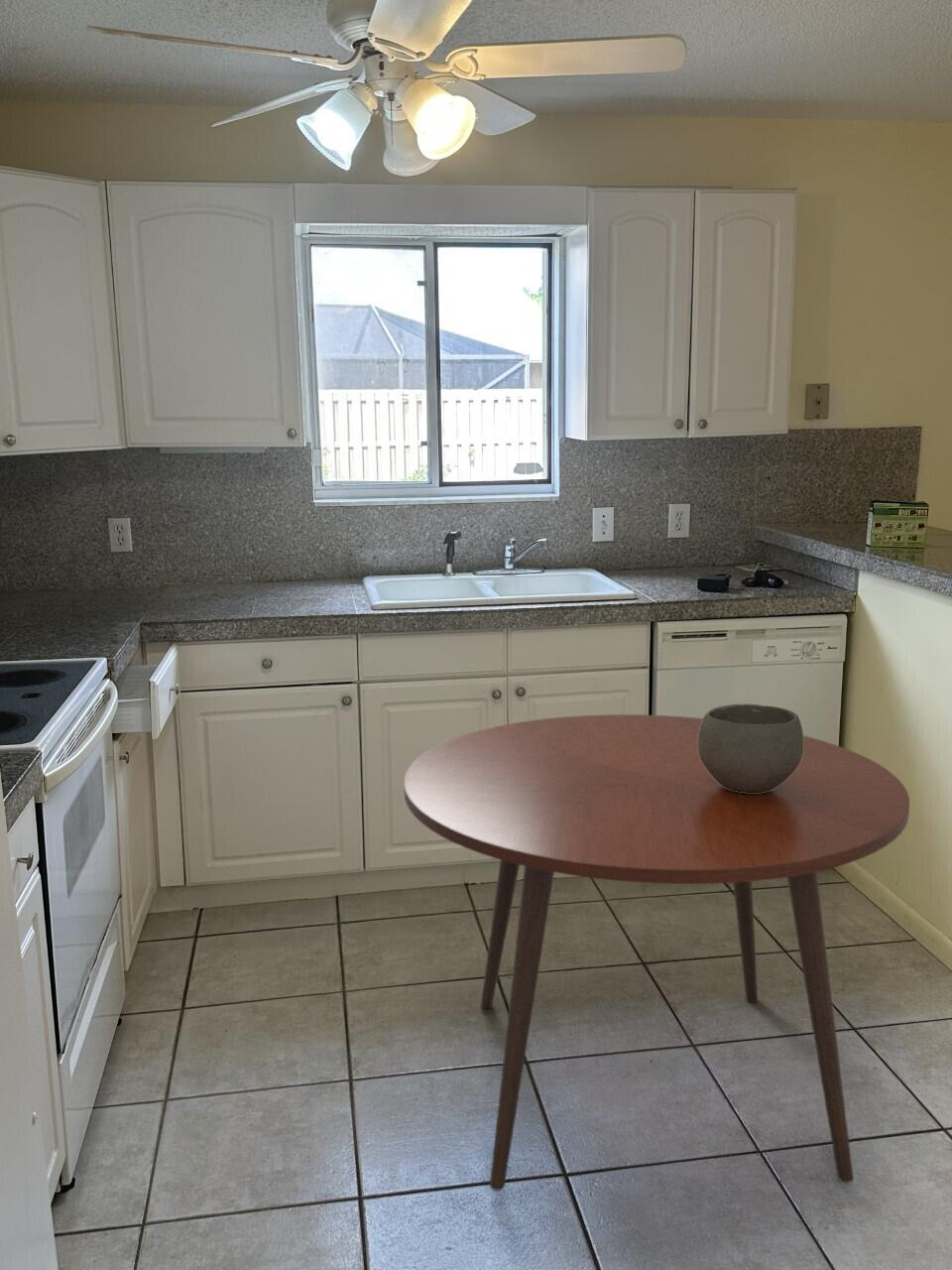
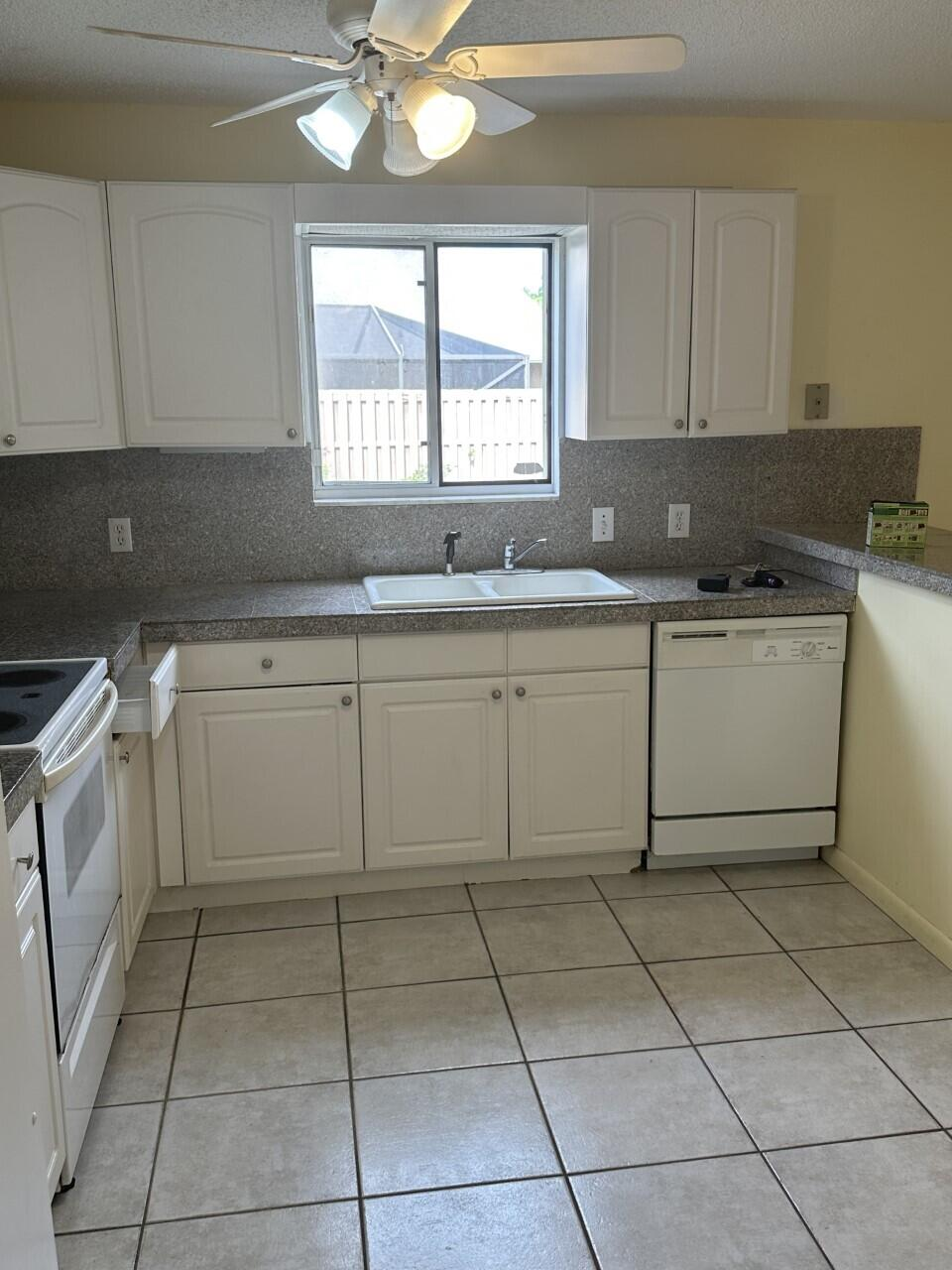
- dining table (645, 882)
- bowl (750, 749)
